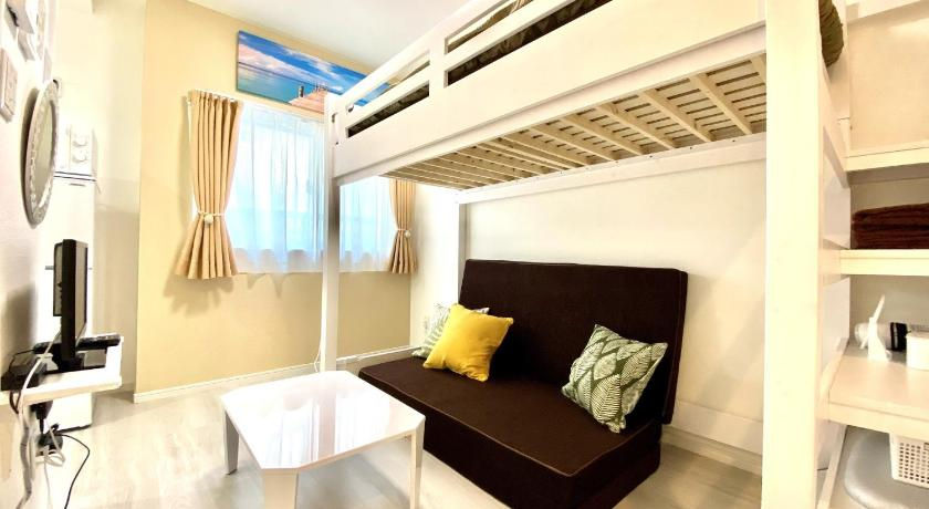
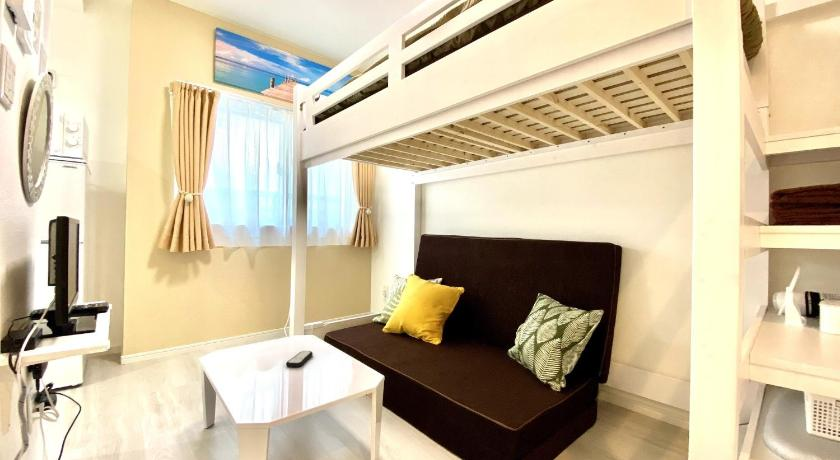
+ remote control (300, 358)
